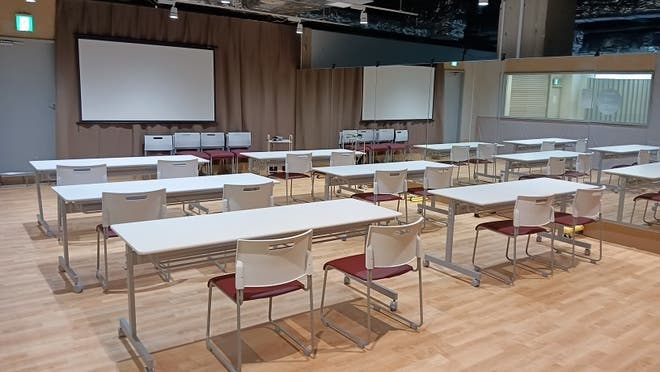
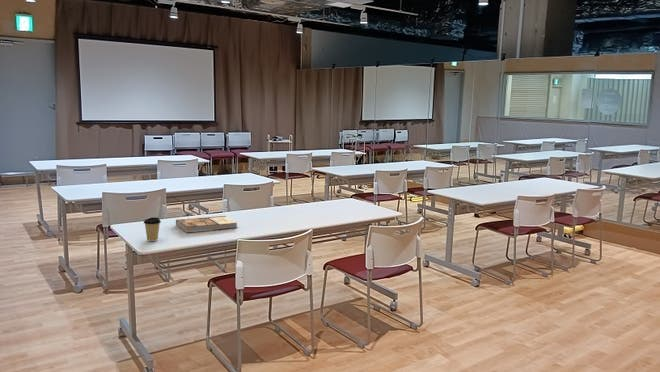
+ book (206, 223)
+ coffee cup (152, 229)
